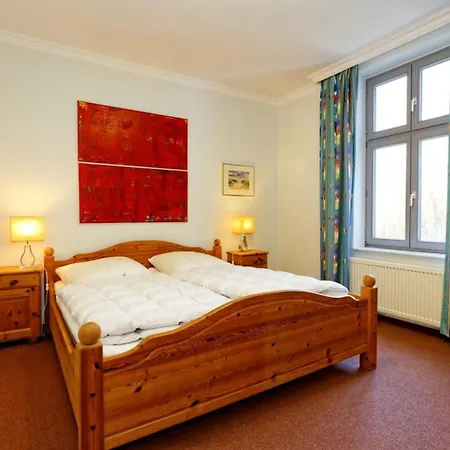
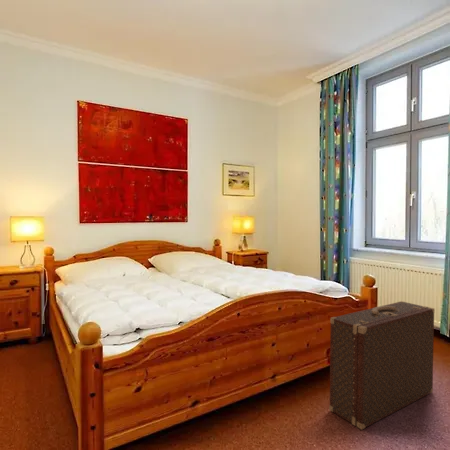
+ suitcase (384, 355)
